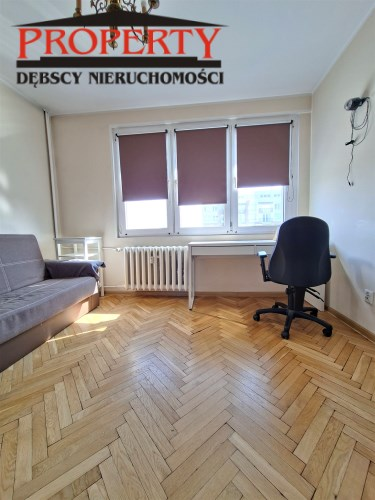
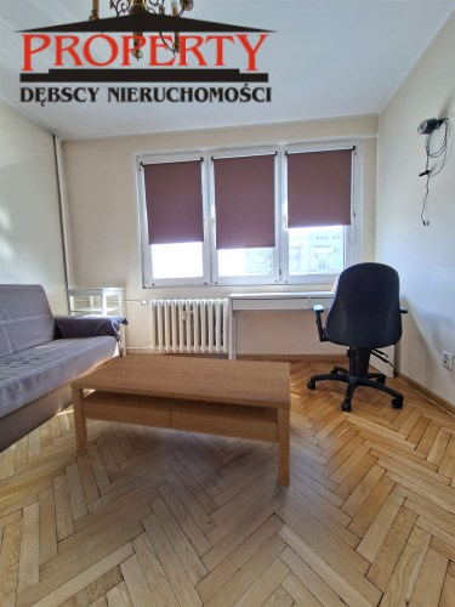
+ coffee table (189, 404)
